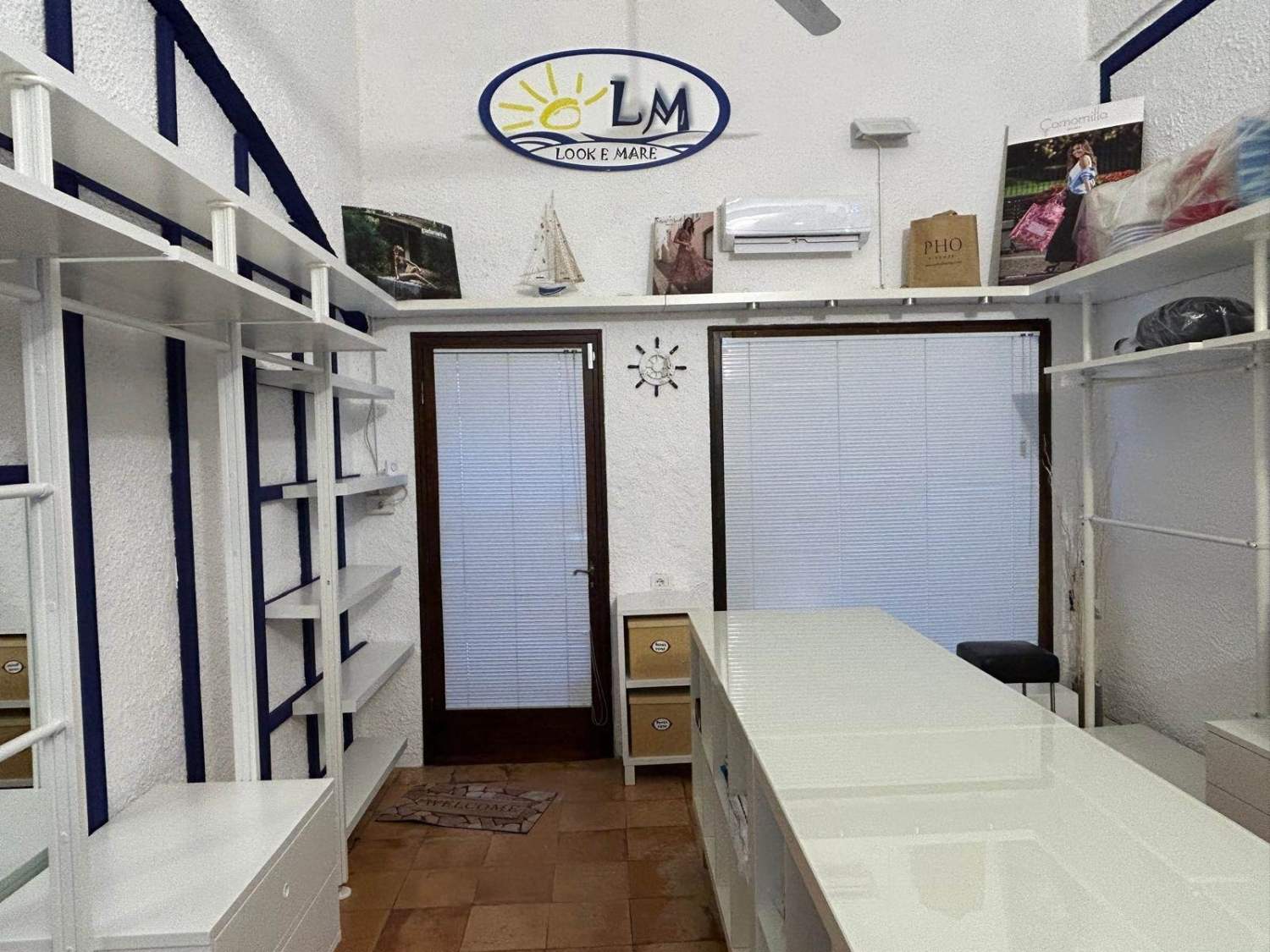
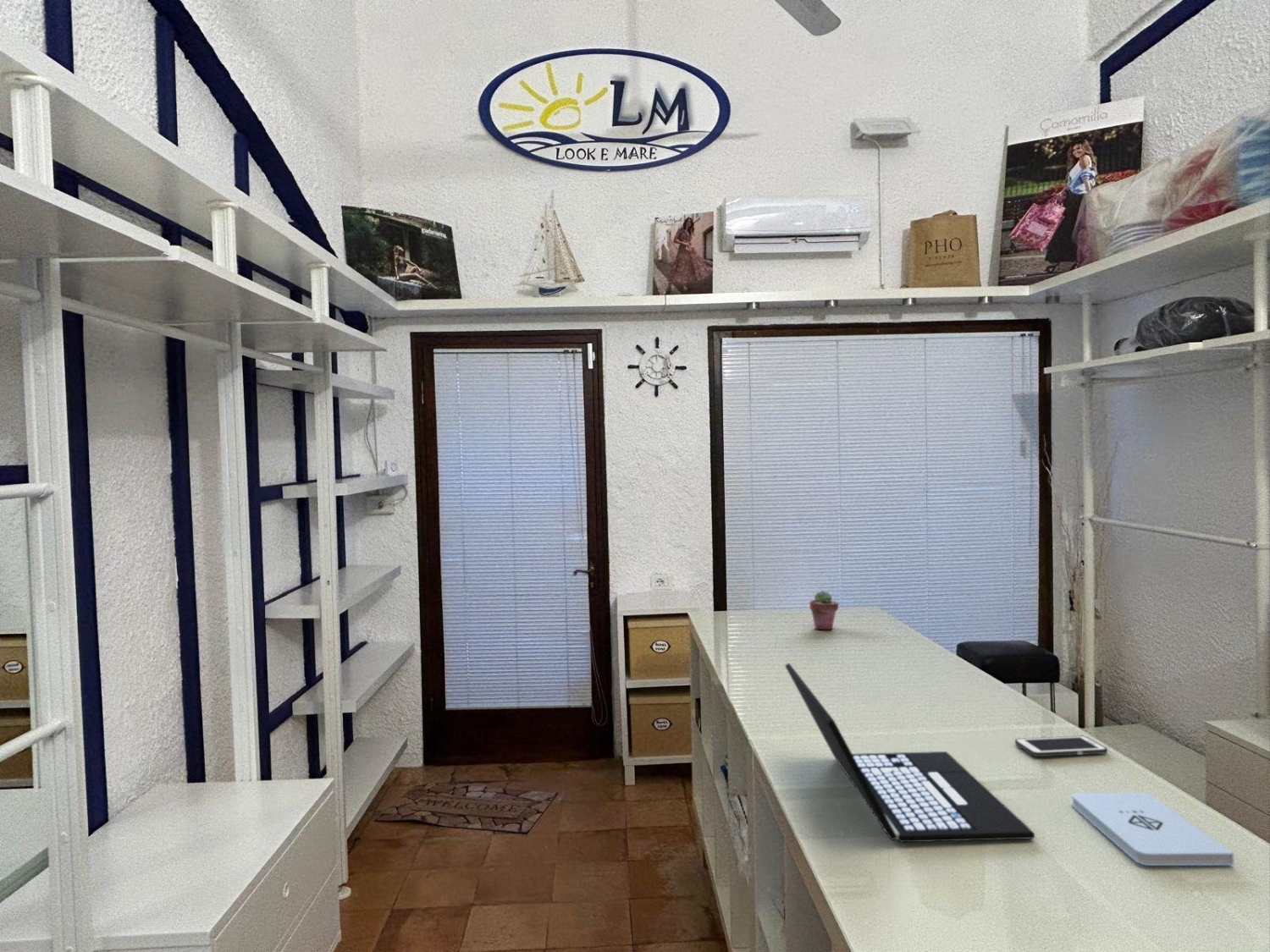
+ potted succulent (824, 609)
+ laptop (898, 752)
+ notepad (1144, 826)
+ cell phone (1060, 746)
